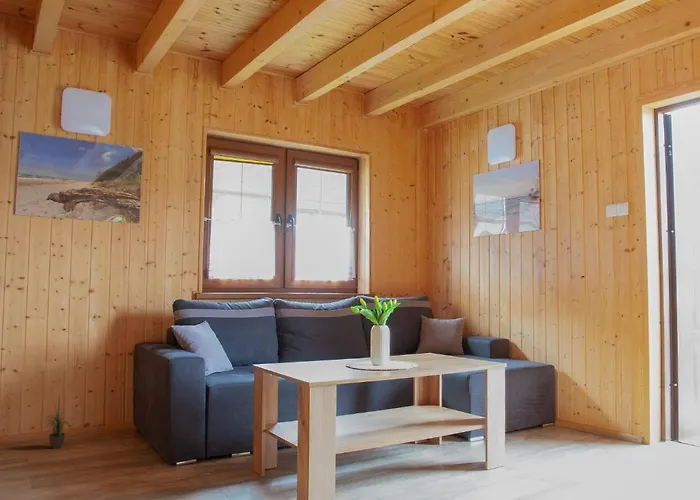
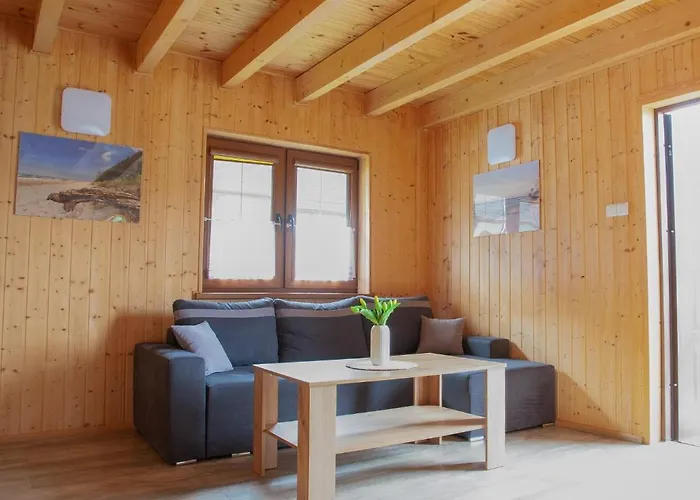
- potted plant (56, 417)
